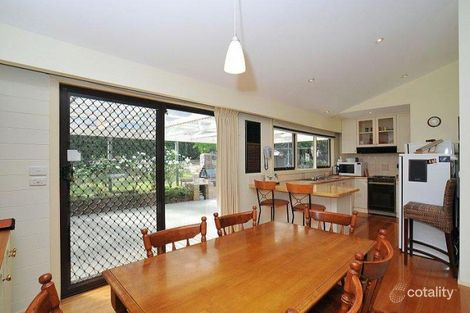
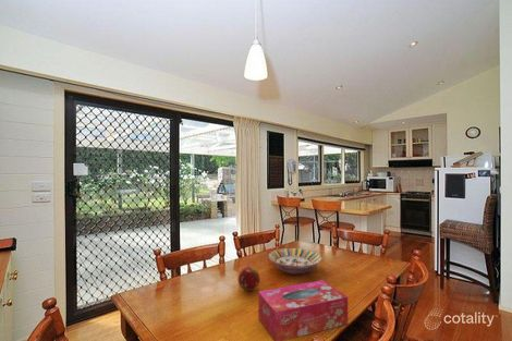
+ serving bowl (294, 263)
+ fruit (249, 278)
+ tissue box (302, 307)
